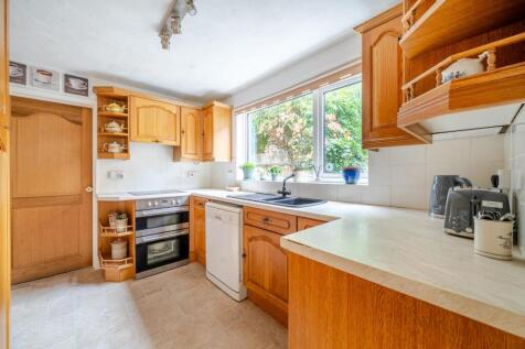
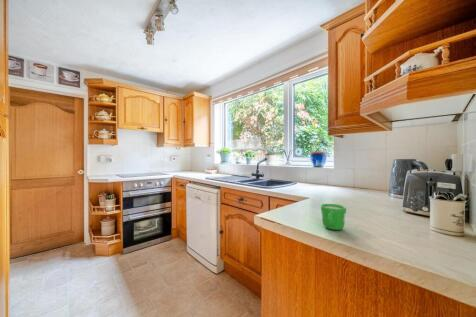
+ mug (332, 218)
